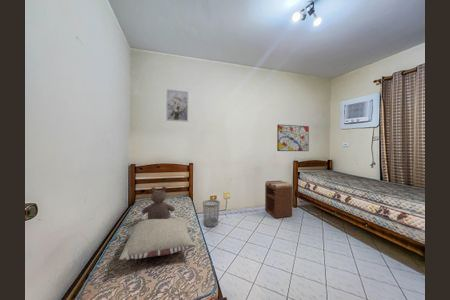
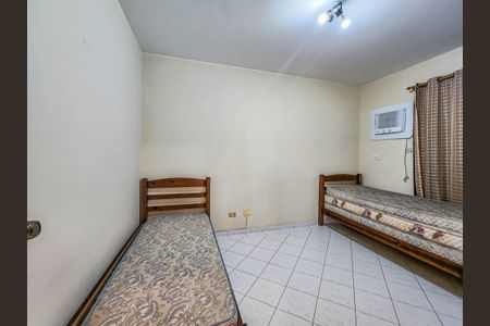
- wastebasket (211, 212)
- nightstand (278, 198)
- wall art (293, 138)
- wall art (177, 105)
- pillow (161, 235)
- bear (159, 203)
